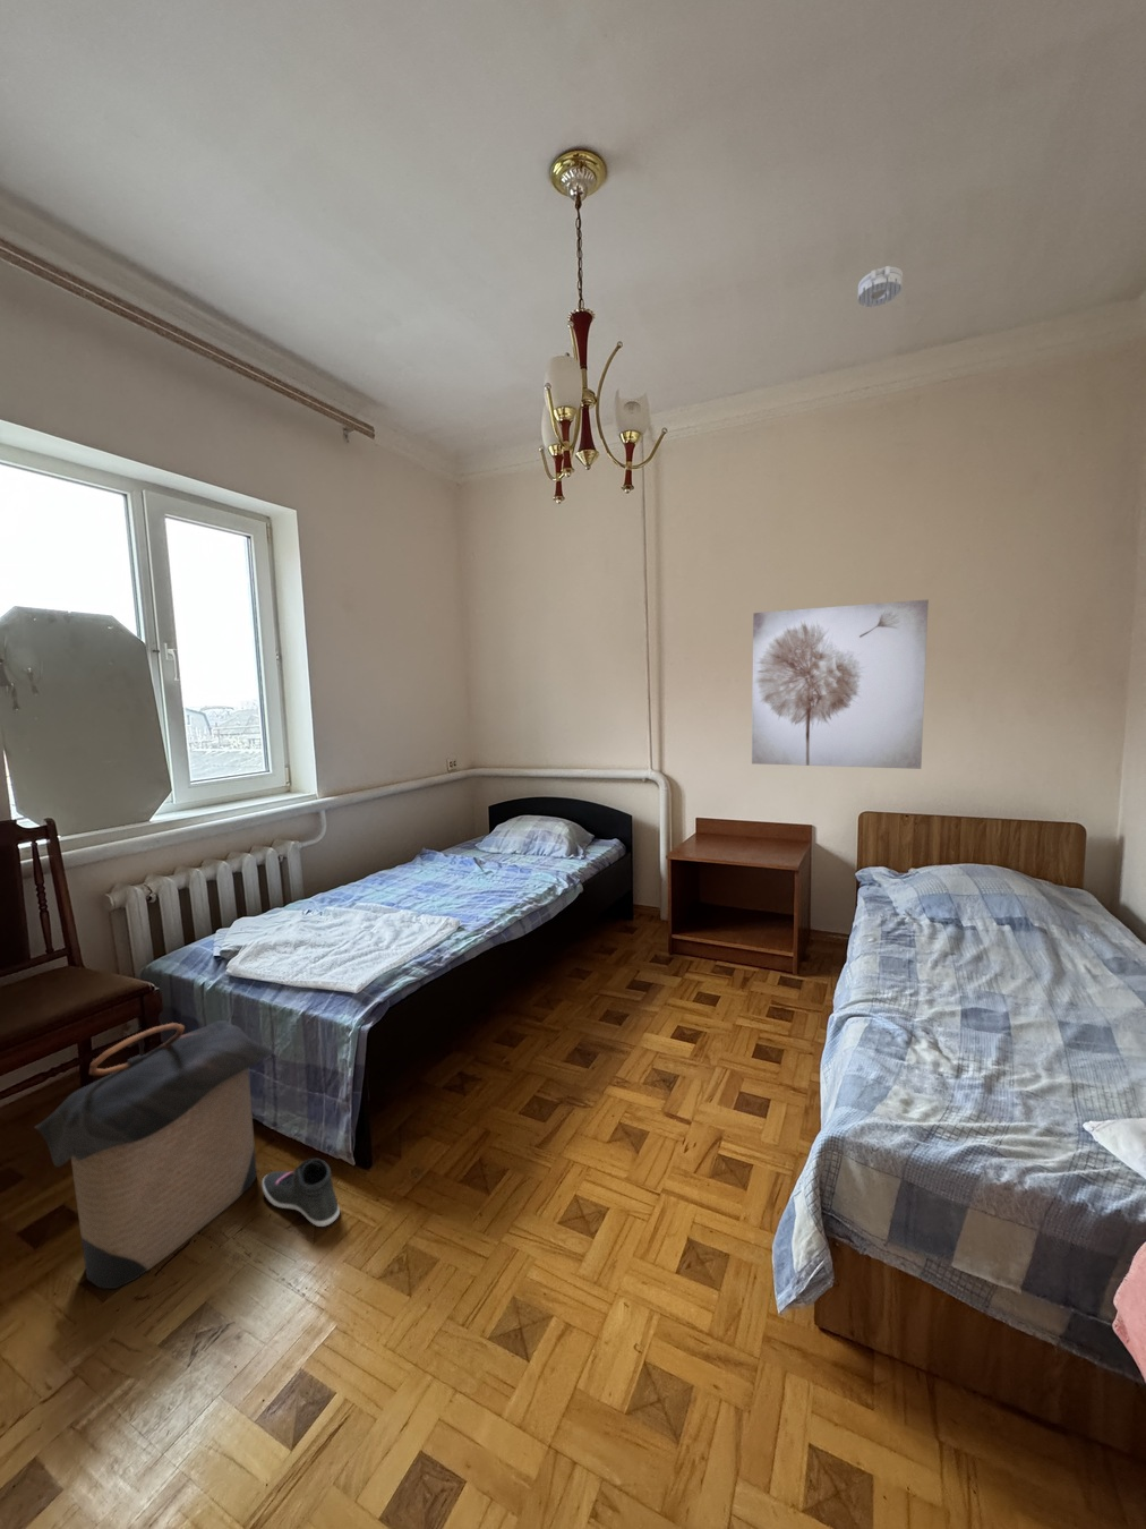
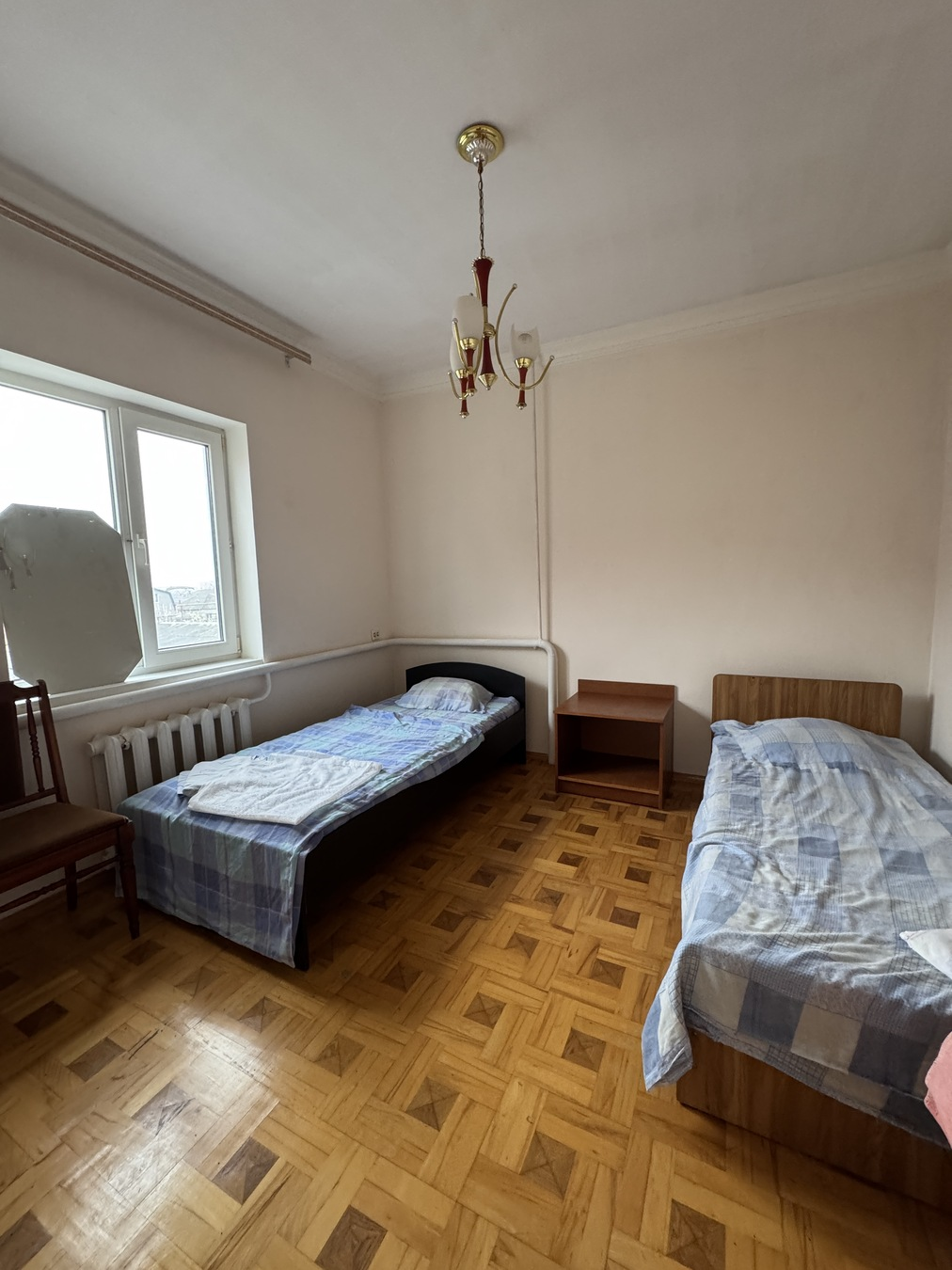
- wall art (833, 687)
- laundry hamper (167, 1114)
- smoke detector (880, 285)
- sneaker (299, 1177)
